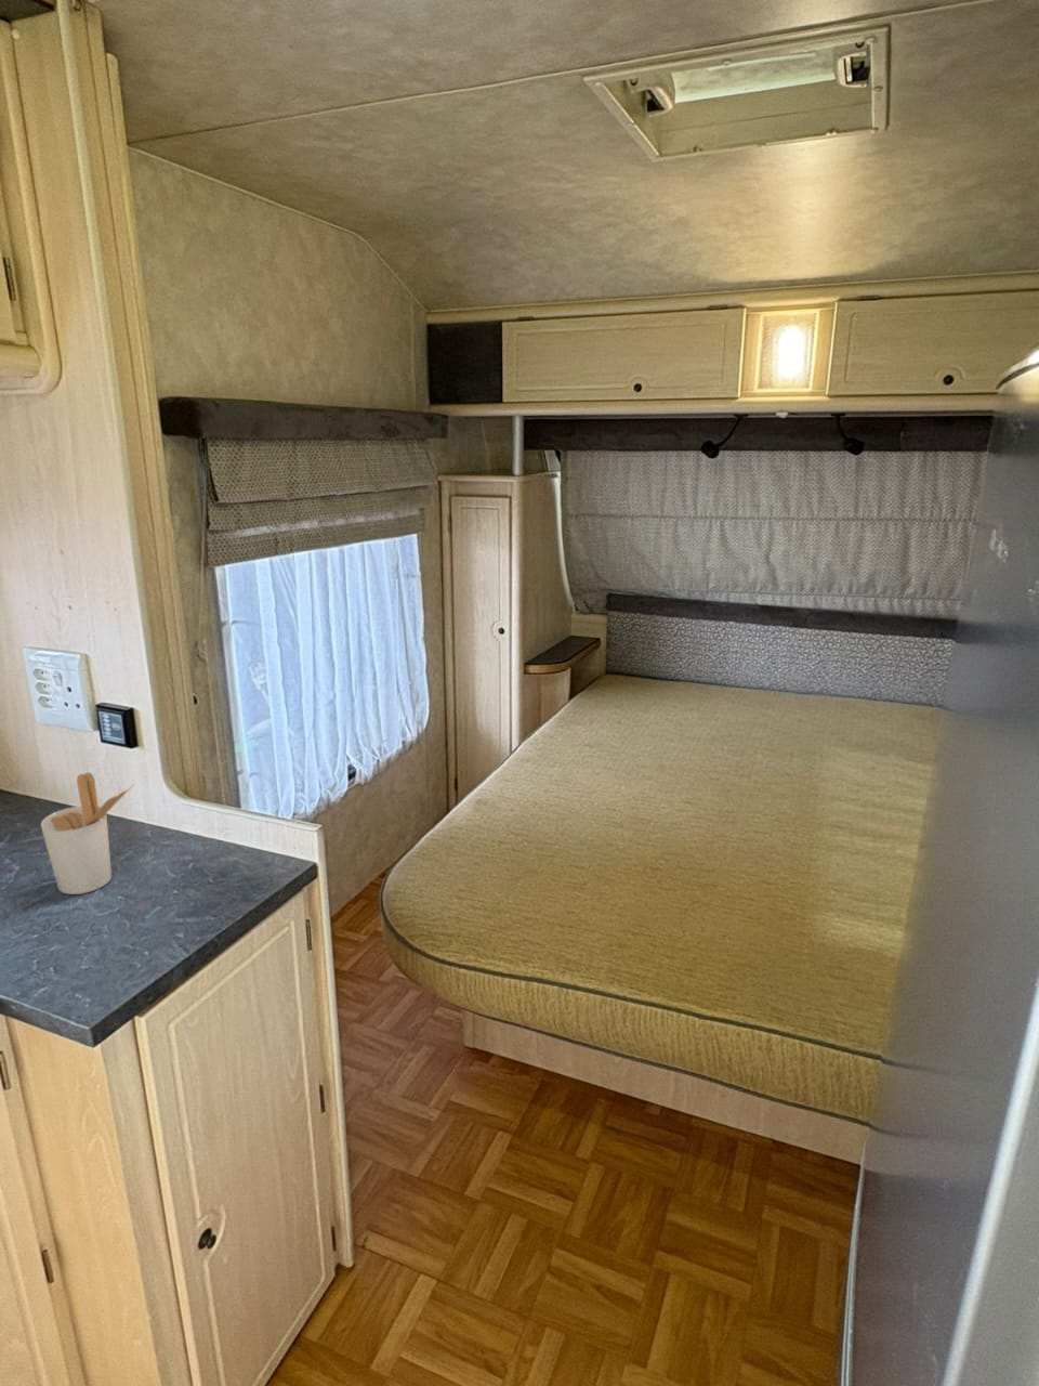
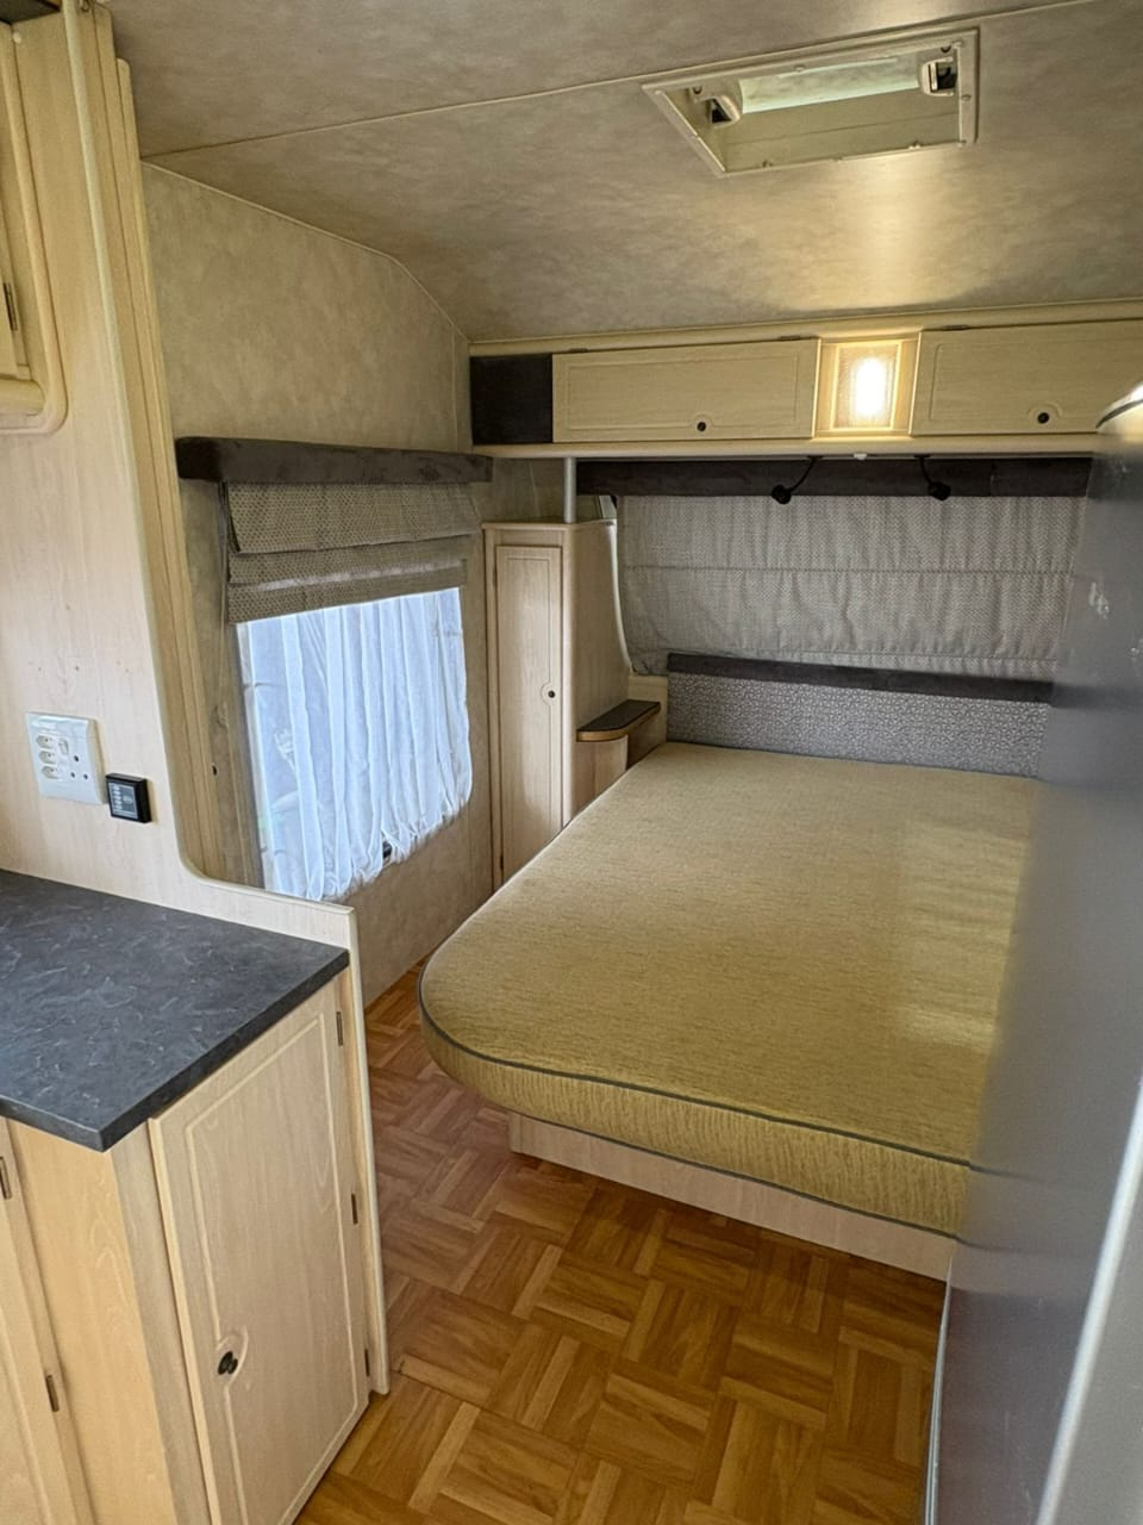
- utensil holder (92, 834)
